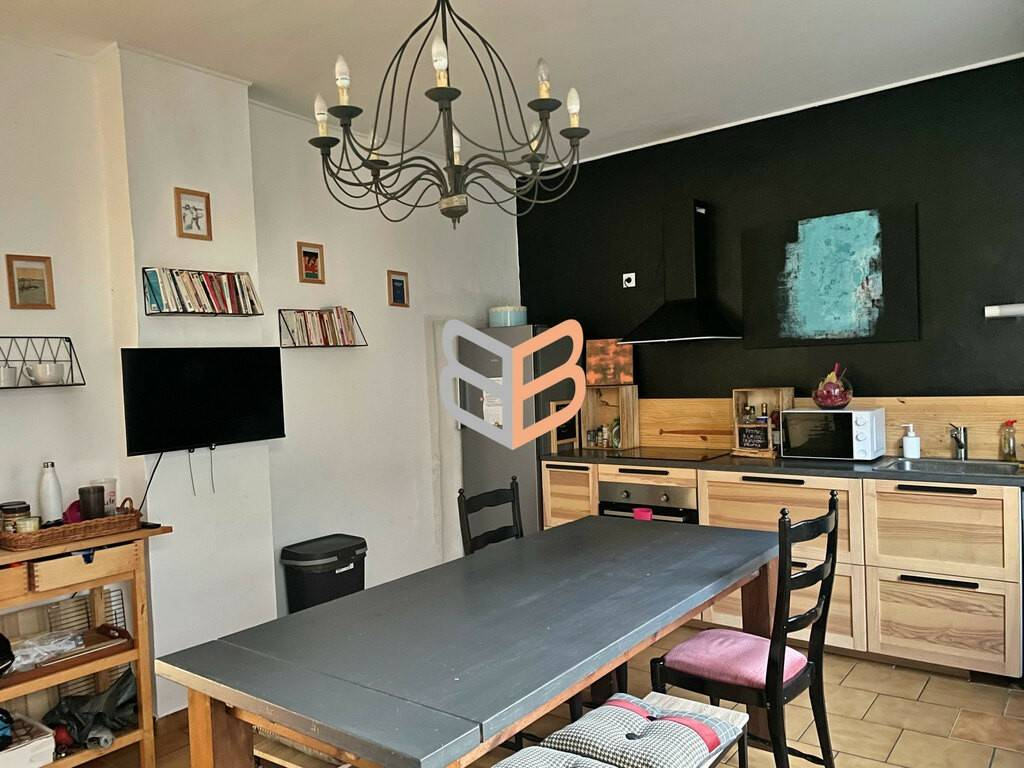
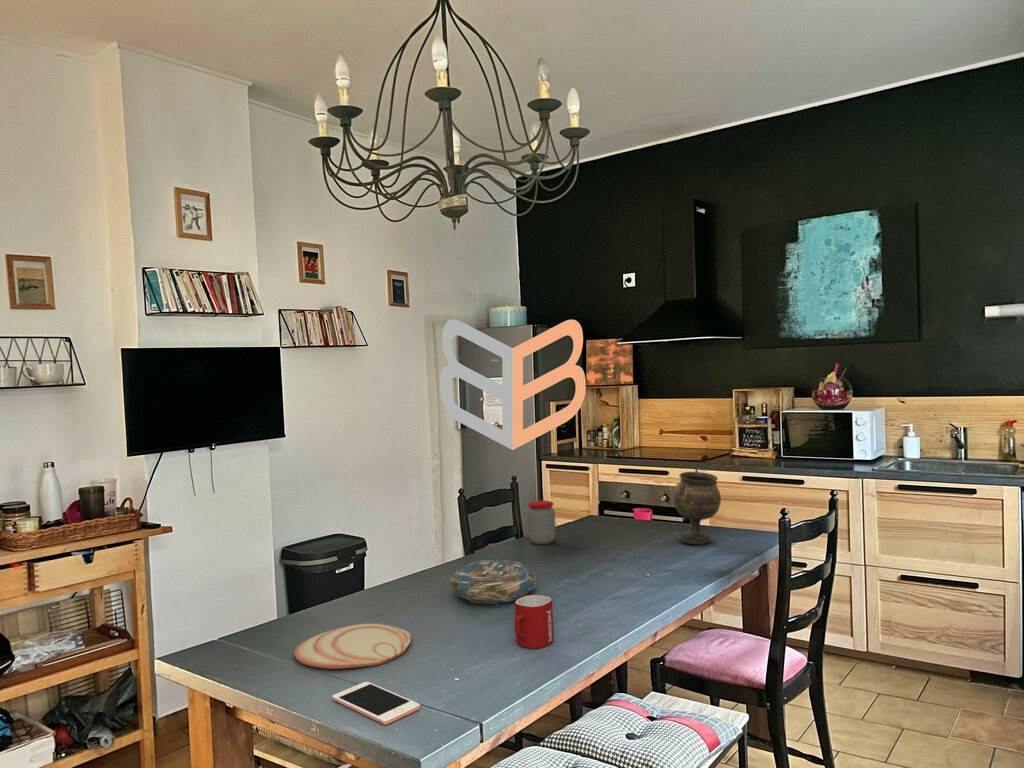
+ mug (530, 623)
+ goblet (697, 508)
+ plate (353, 640)
+ cell phone (375, 702)
+ decorative bowl (493, 581)
+ jar (541, 522)
